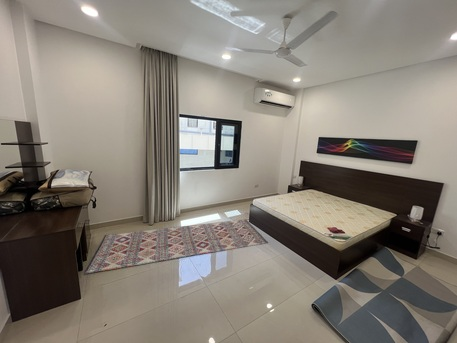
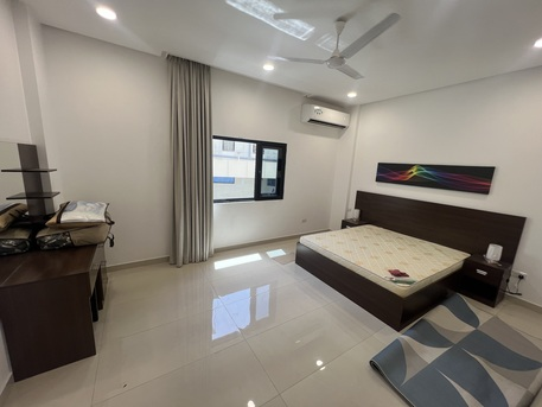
- rug (187, 239)
